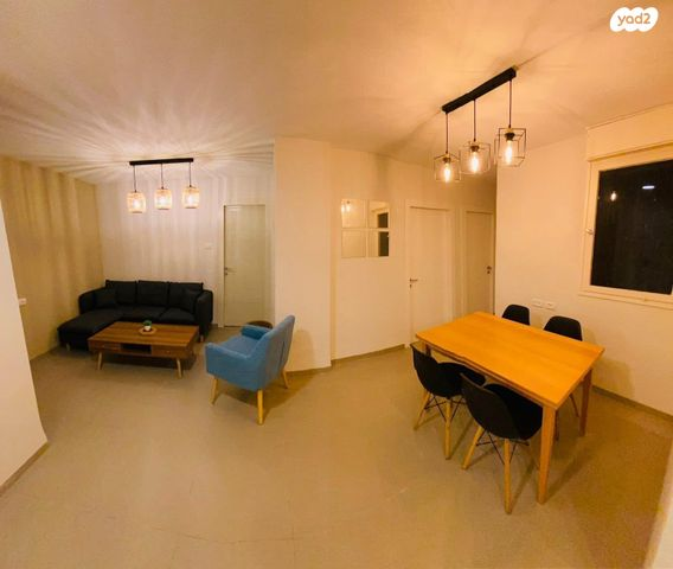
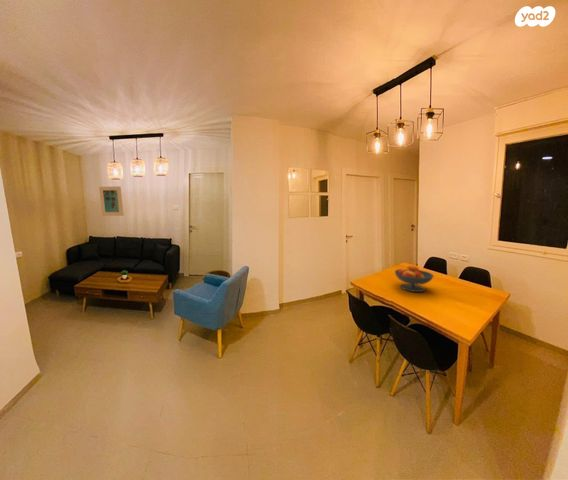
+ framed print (111, 201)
+ fruit bowl (413, 278)
